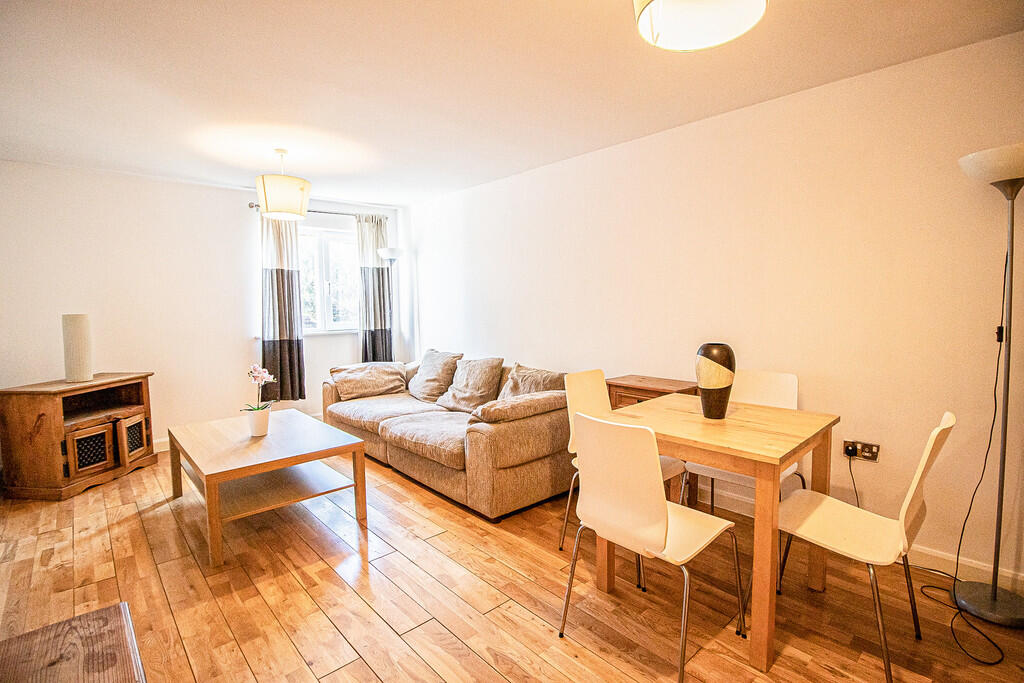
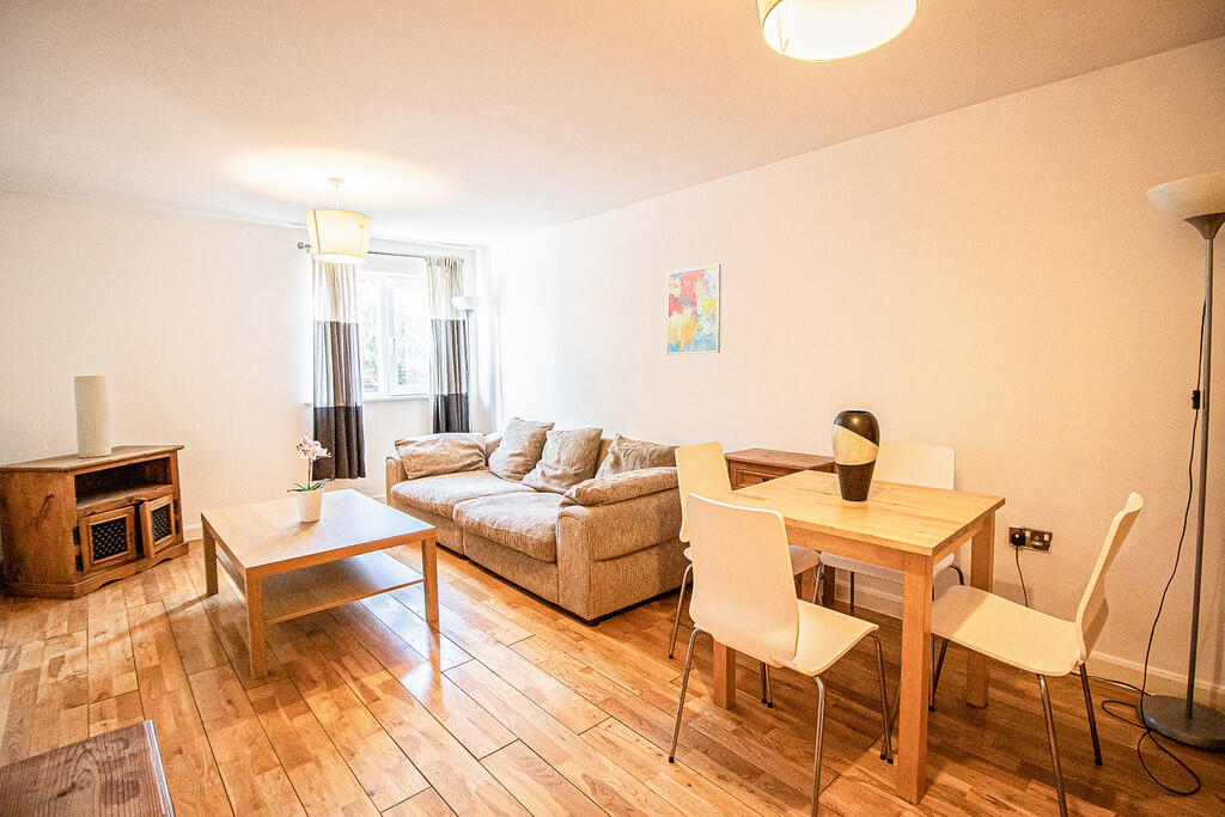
+ wall art (691, 311)
